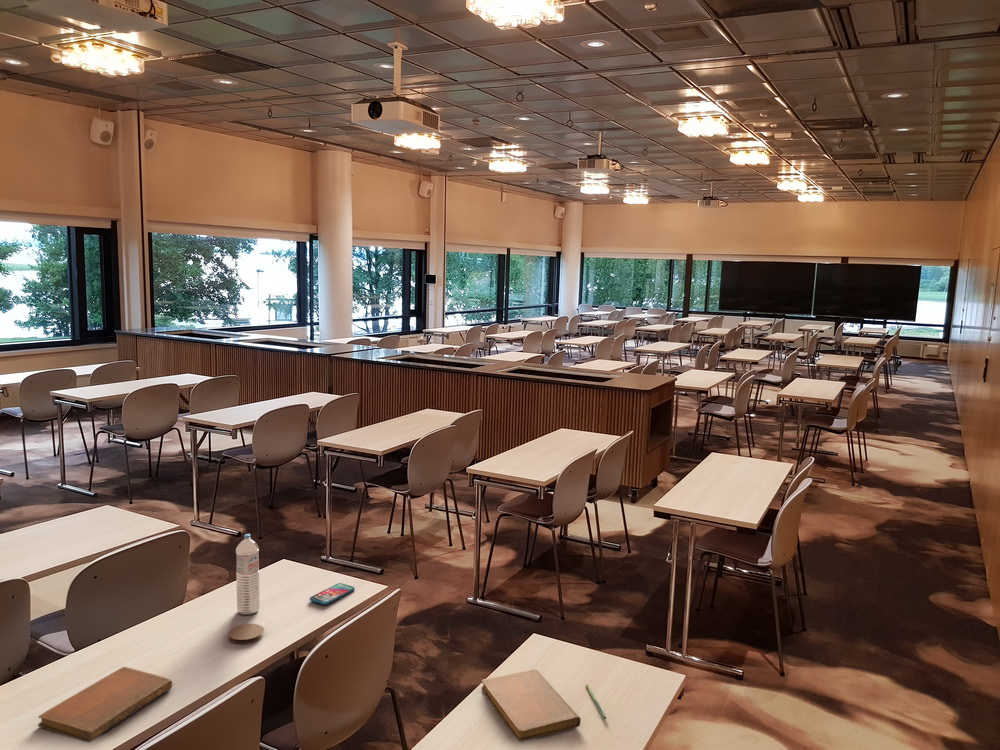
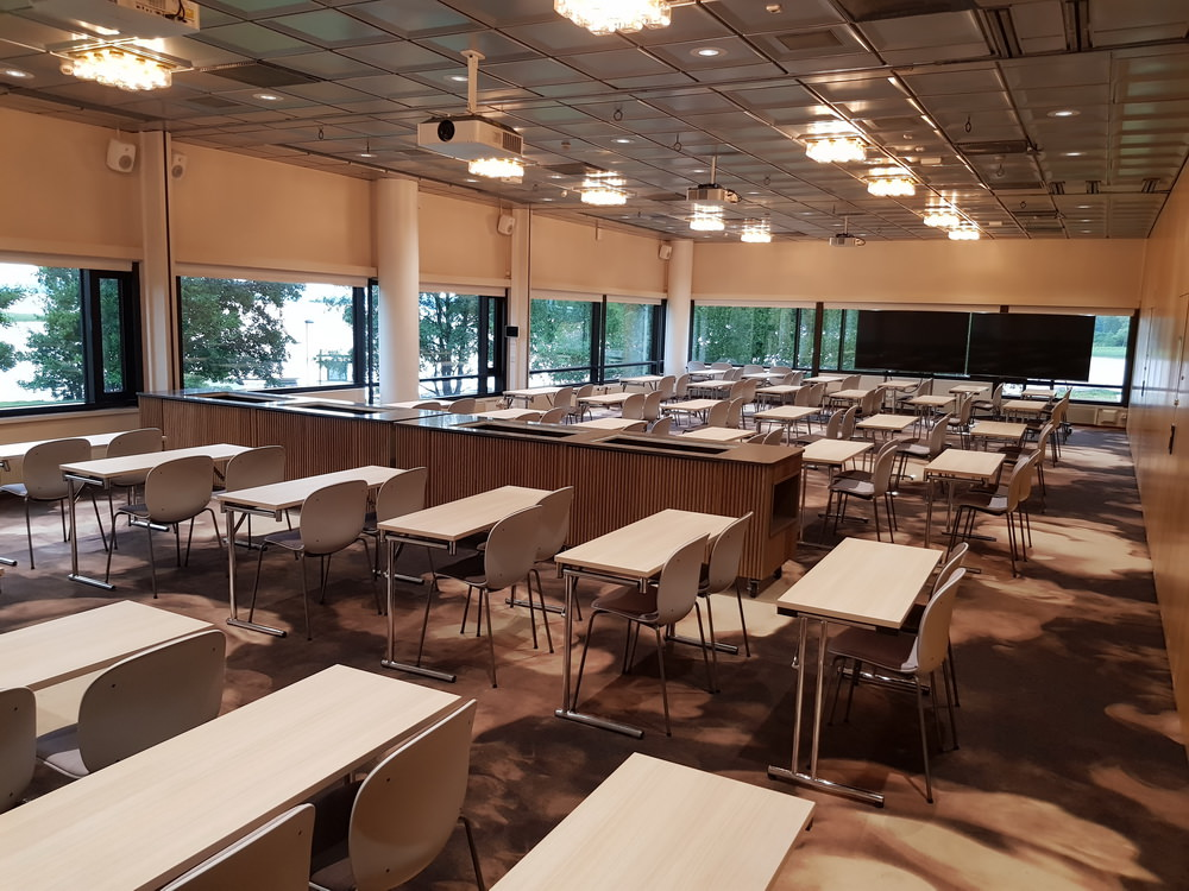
- smartphone (332, 593)
- notebook (528, 702)
- water bottle (247, 573)
- pen (595, 701)
- notebook (108, 701)
- coaster (246, 633)
